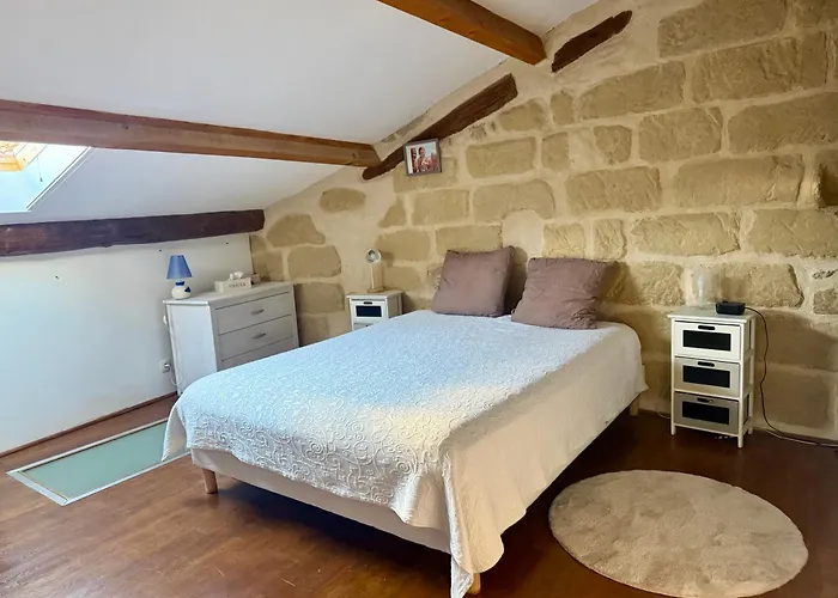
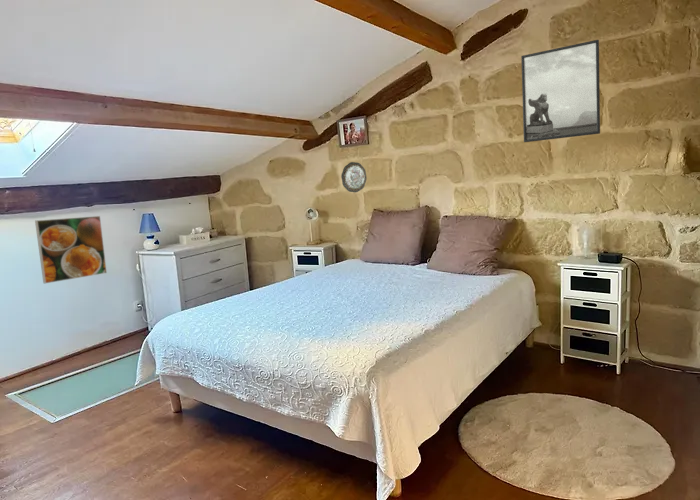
+ decorative plate (354, 177)
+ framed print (72, 248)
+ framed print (559, 93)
